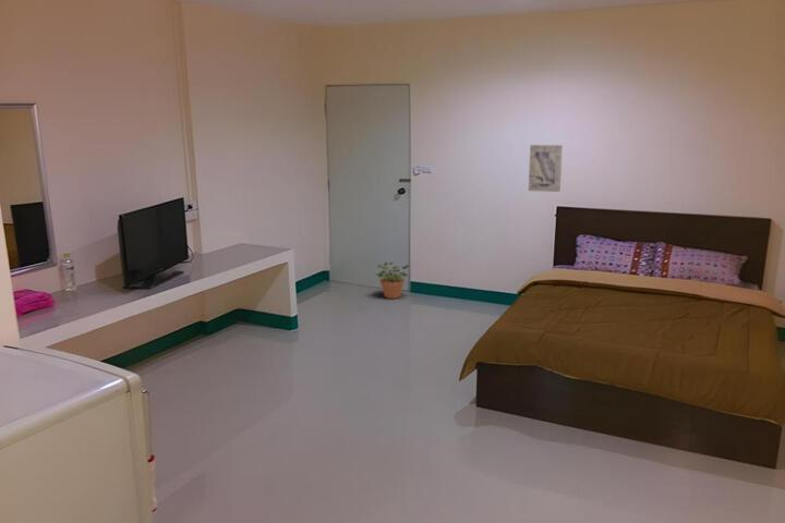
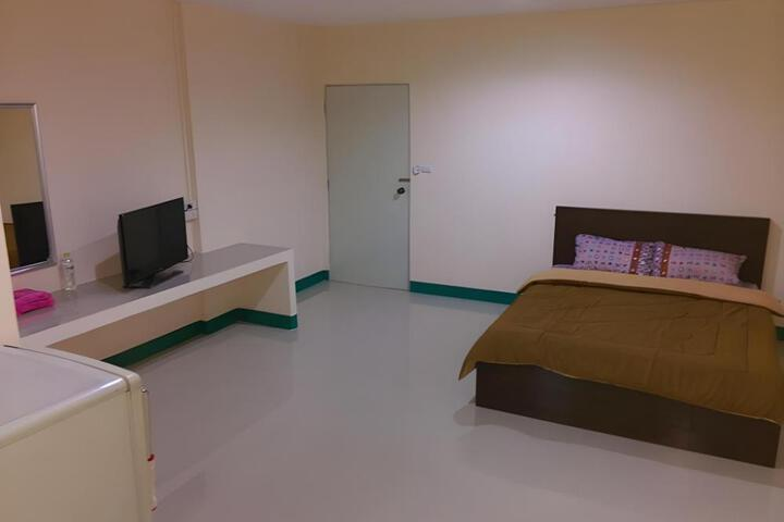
- wall art (544, 168)
- potted plant (395, 280)
